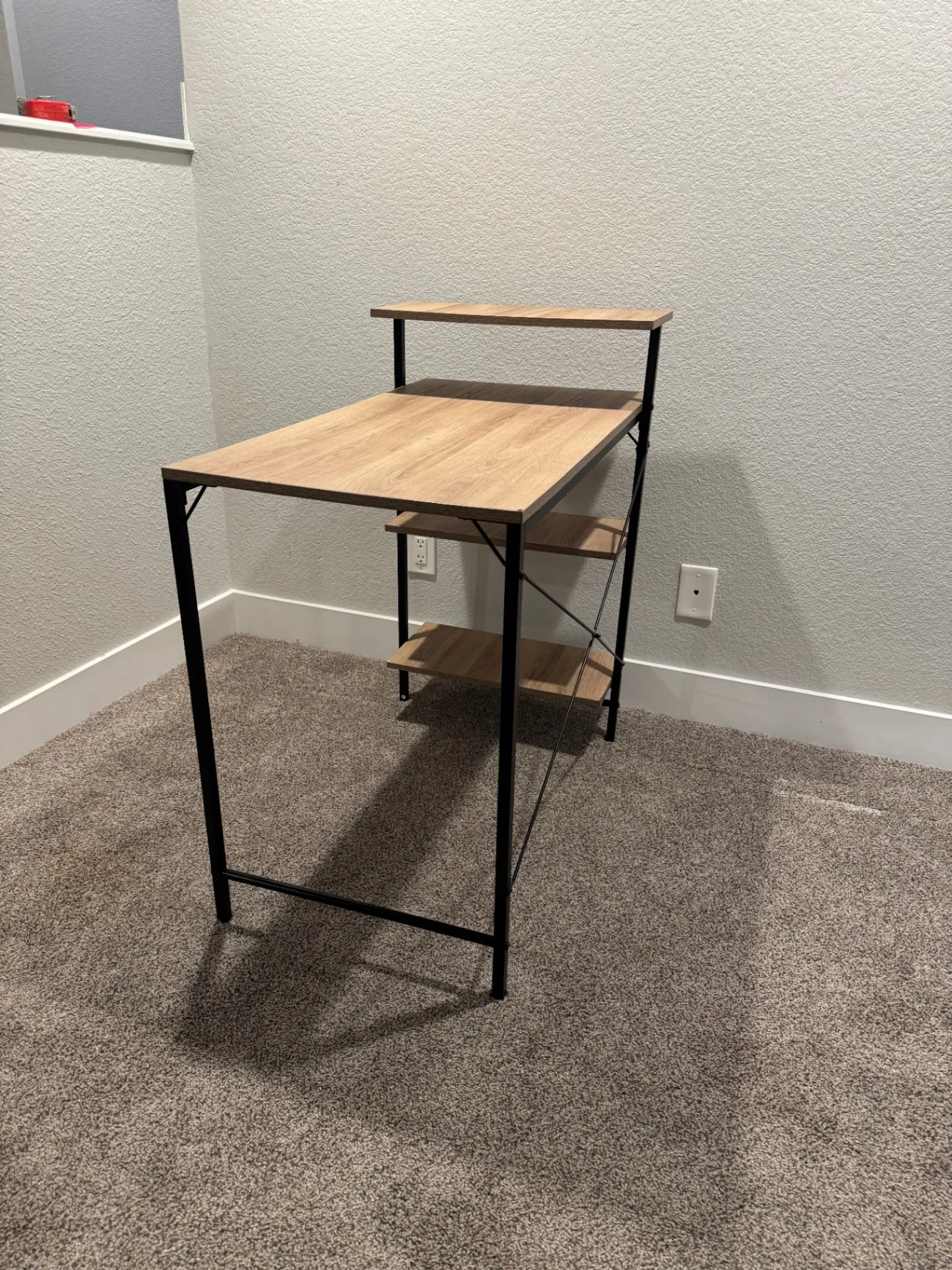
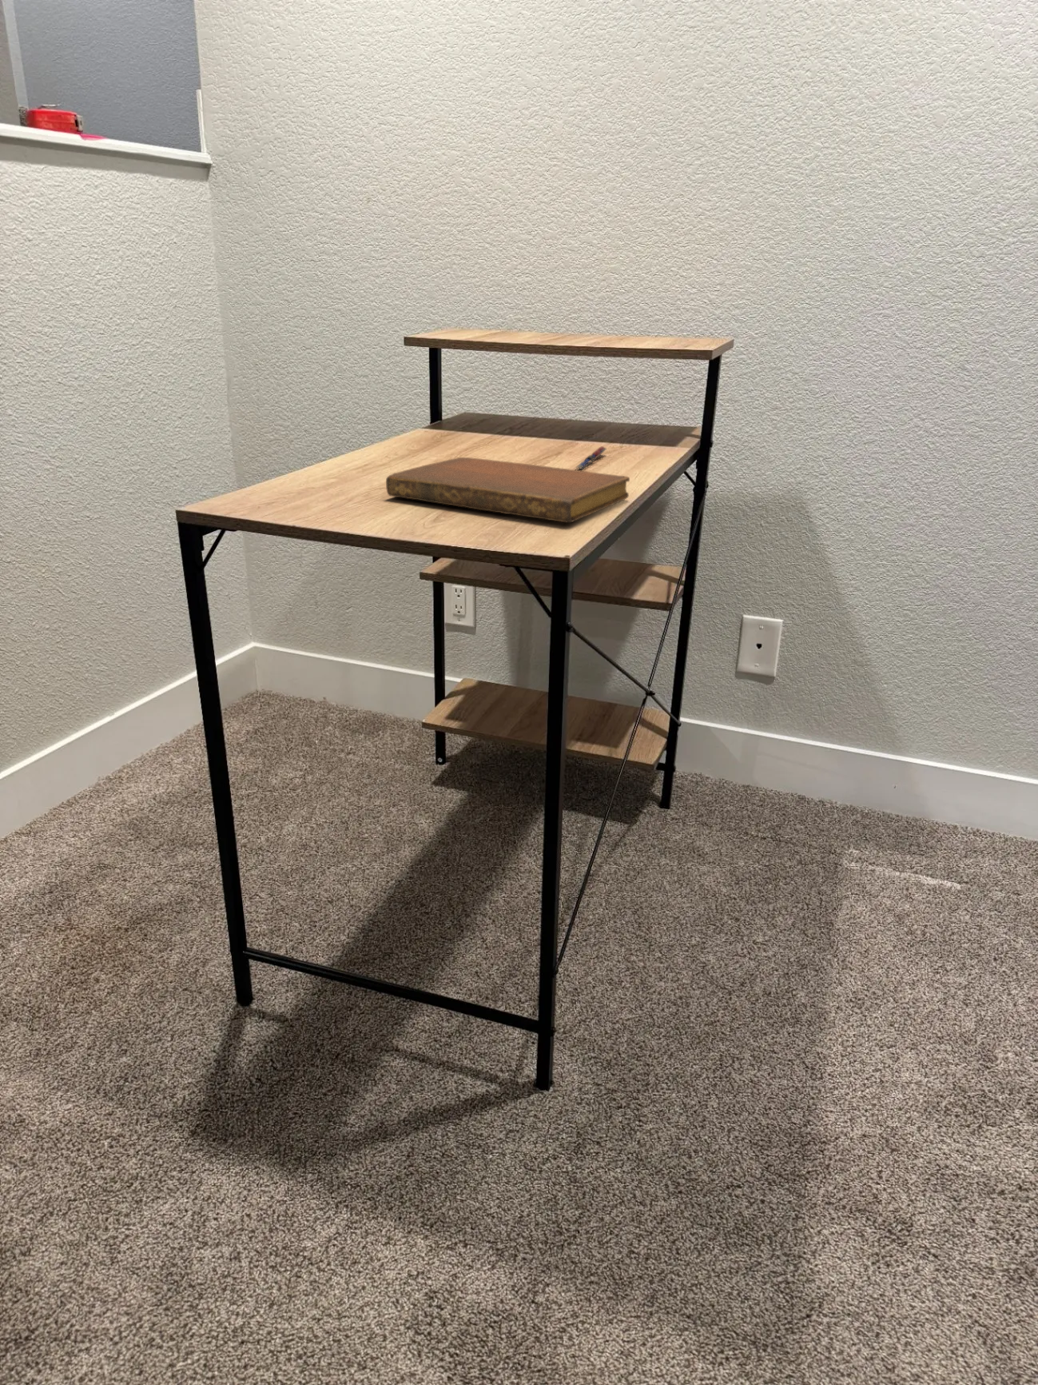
+ notebook (509, 486)
+ pen (591, 457)
